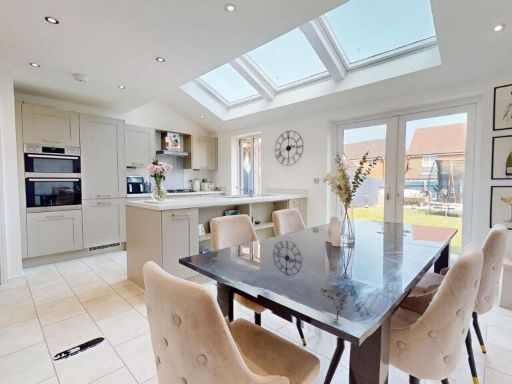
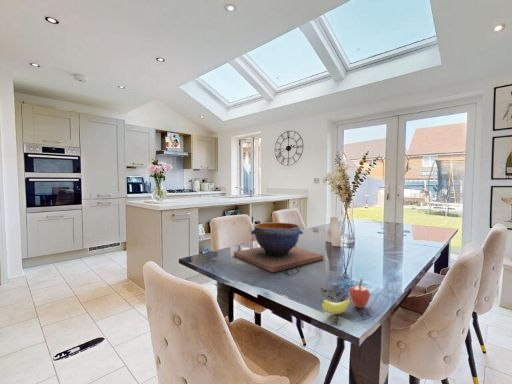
+ fruit (345, 300)
+ decorative bowl (277, 241)
